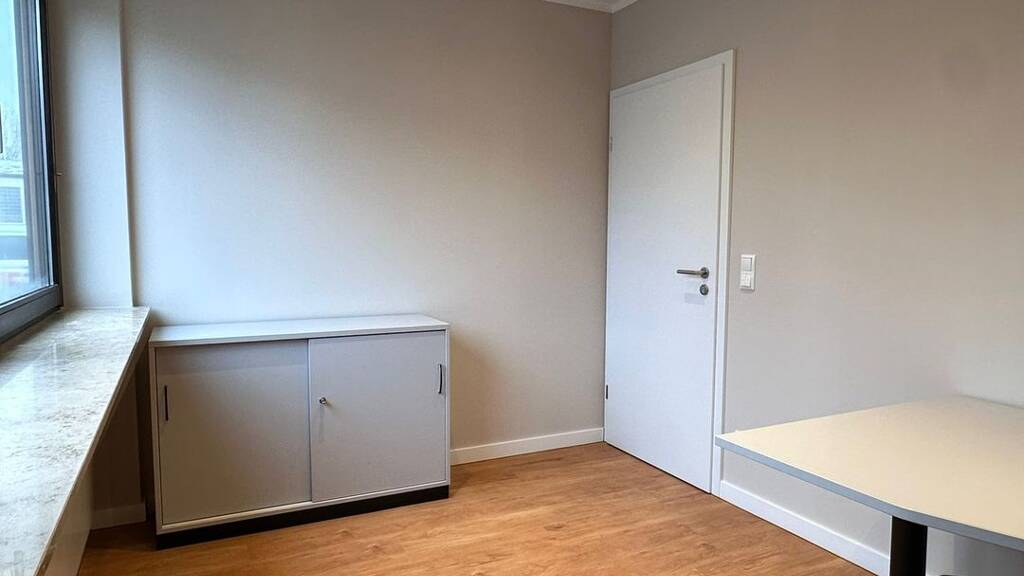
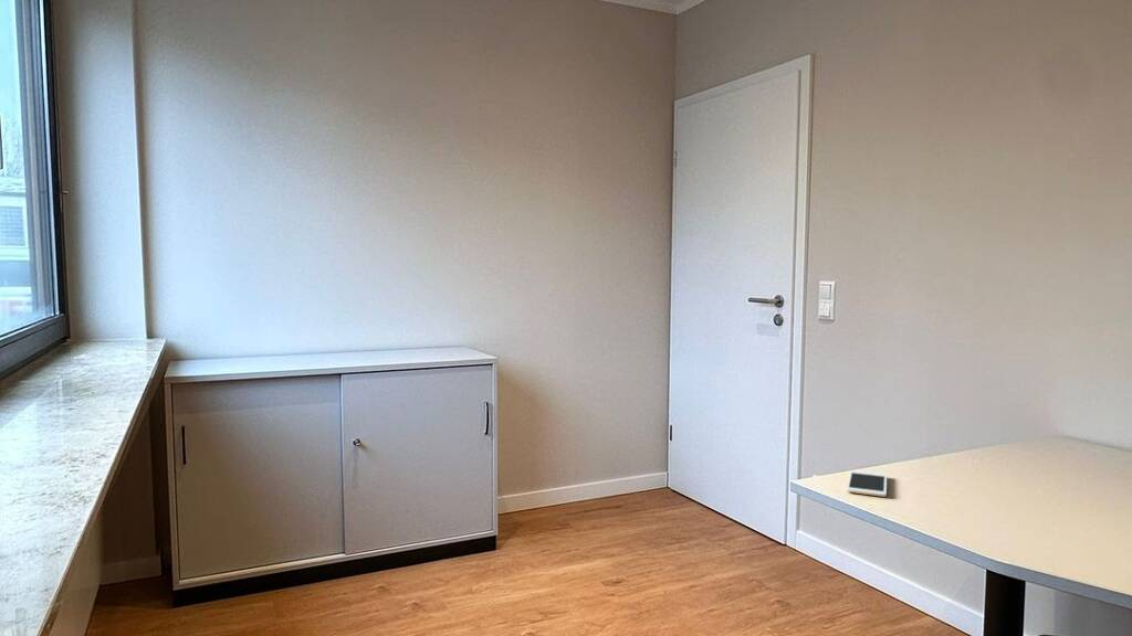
+ cell phone (867, 483)
